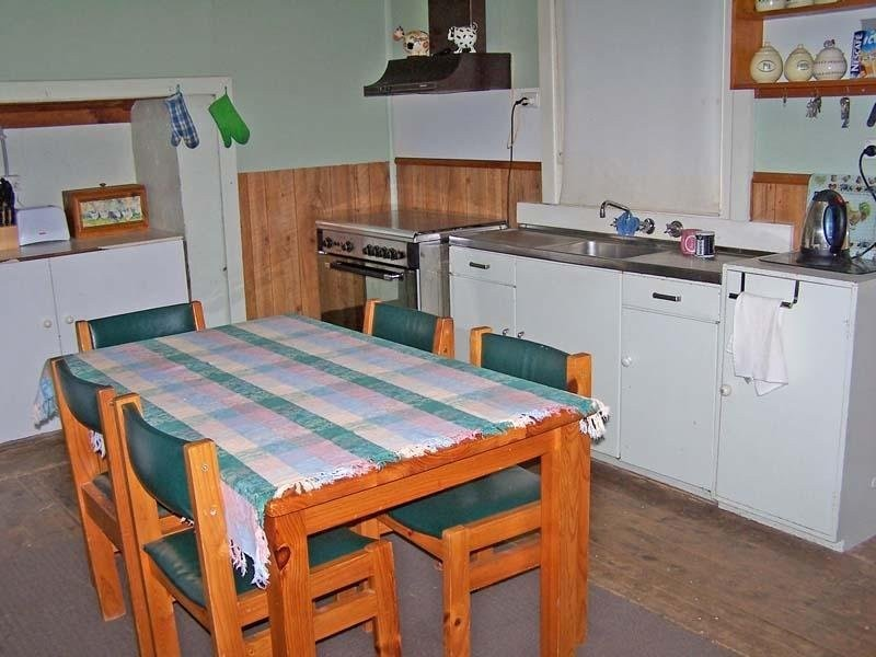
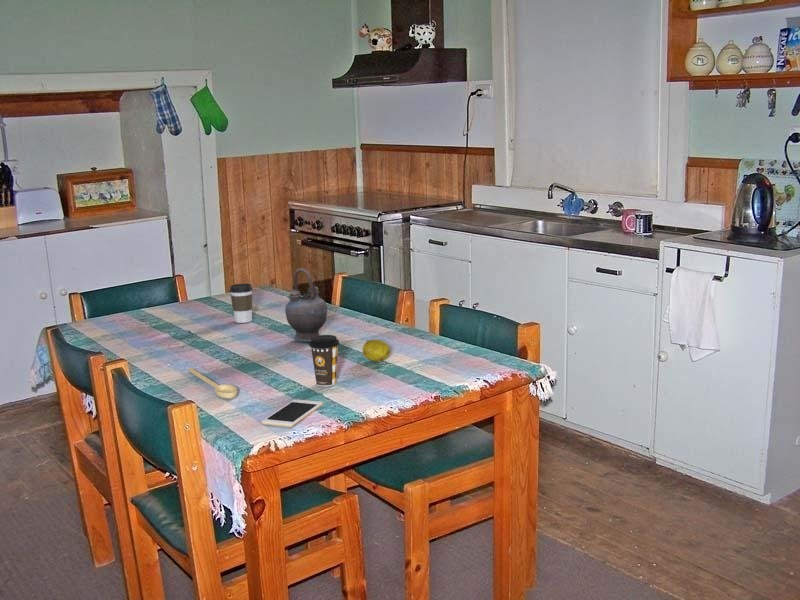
+ fruit (375, 350)
+ teapot (303, 303)
+ coffee cup (325, 360)
+ coffee cup (242, 303)
+ cell phone (293, 412)
+ spoon (210, 381)
